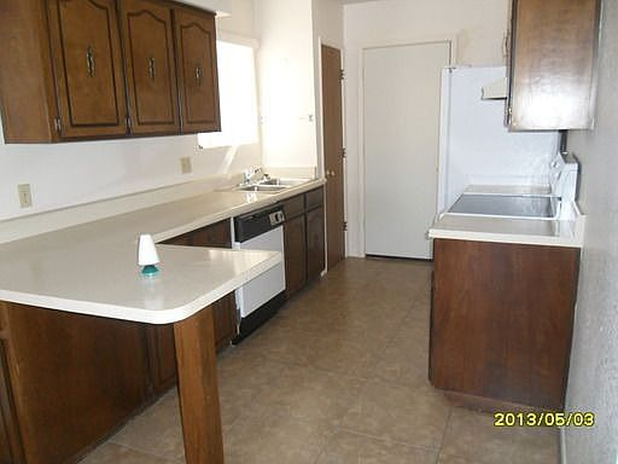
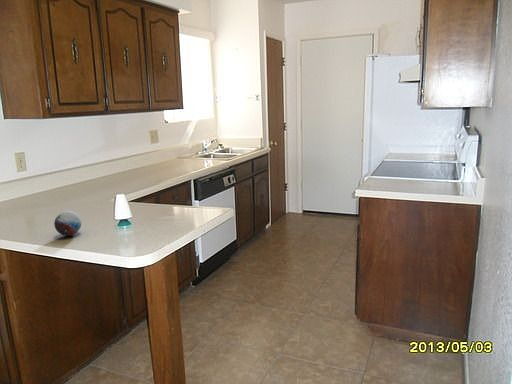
+ decorative orb (68, 223)
